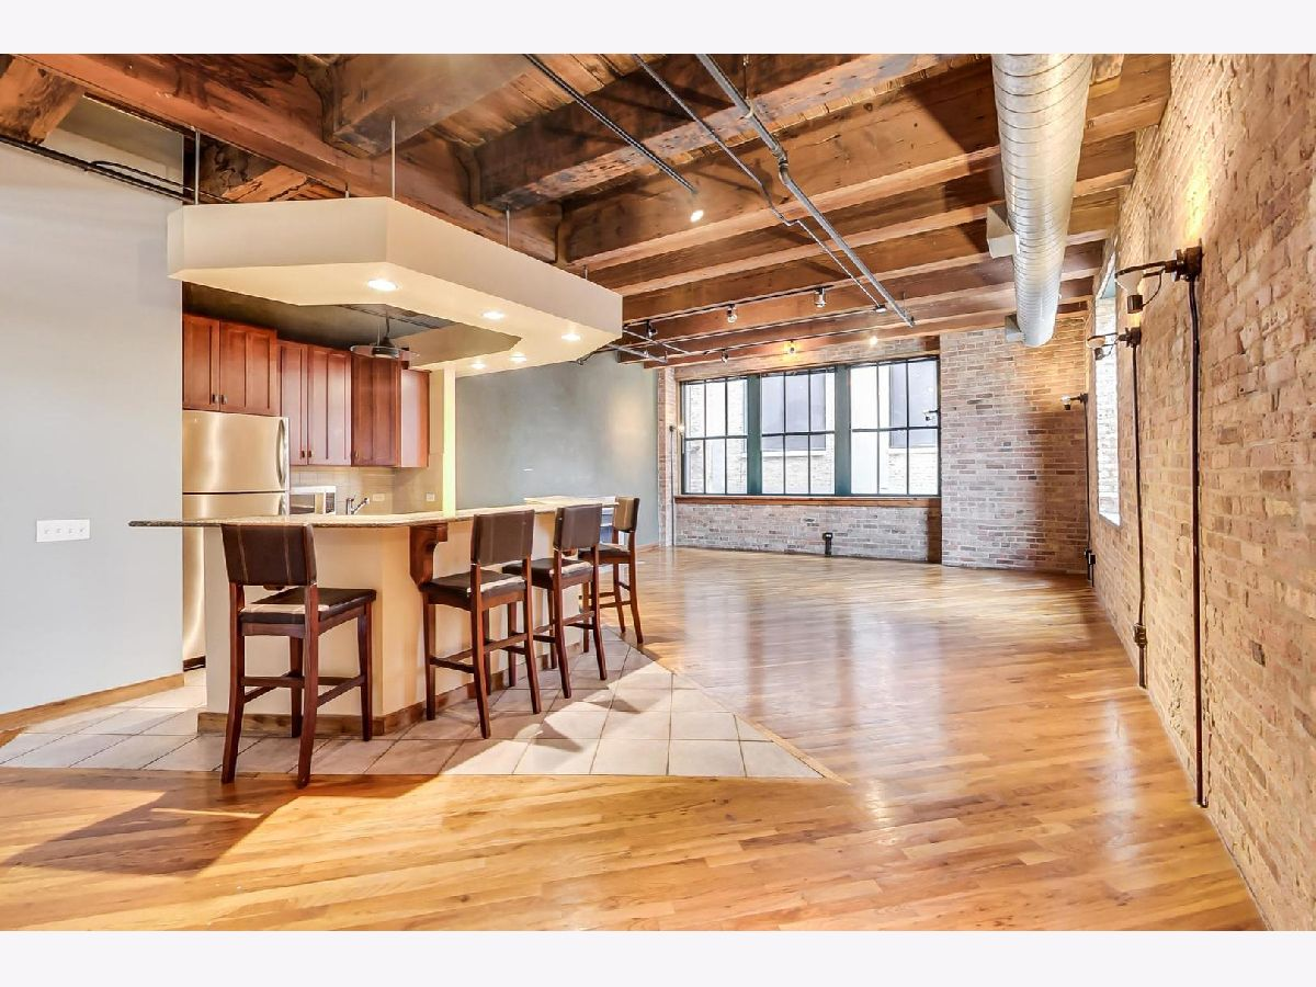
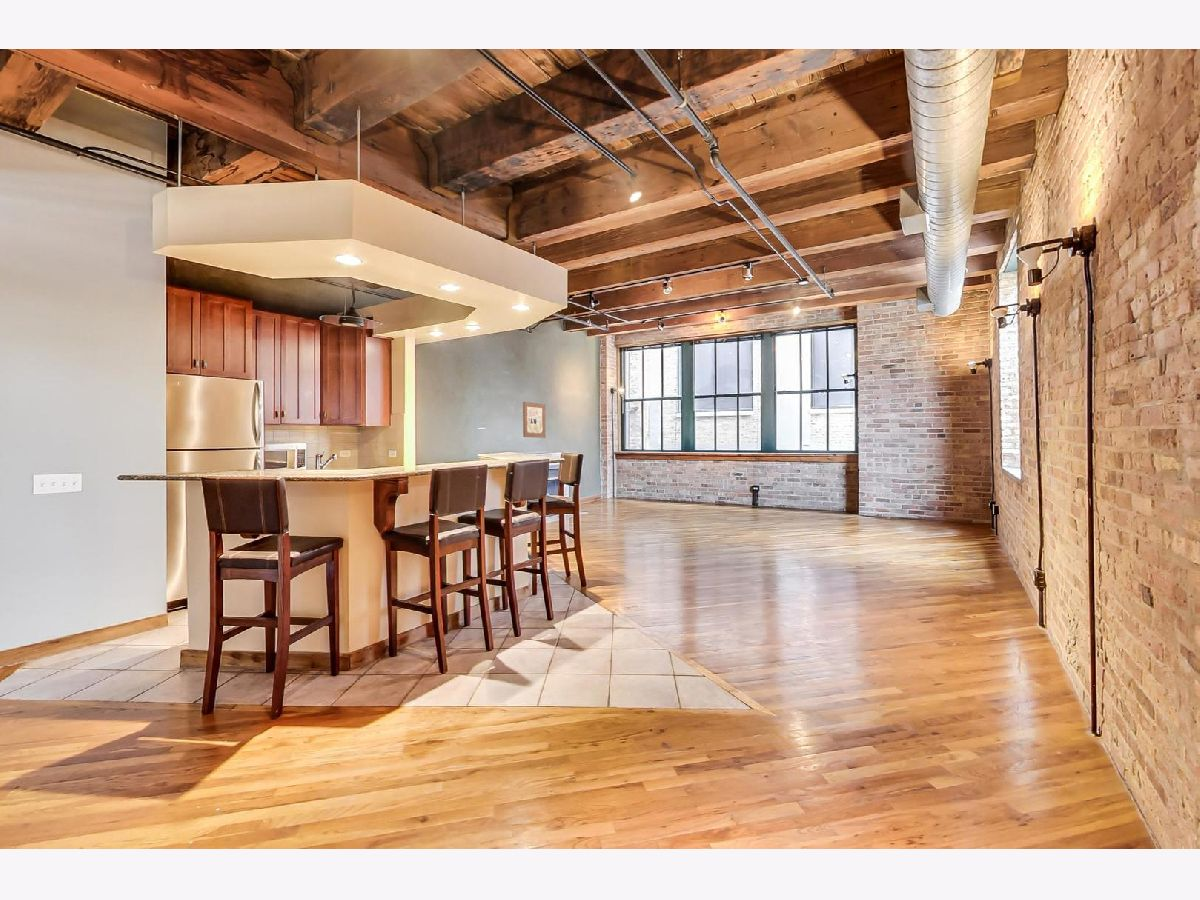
+ wall art (534, 420)
